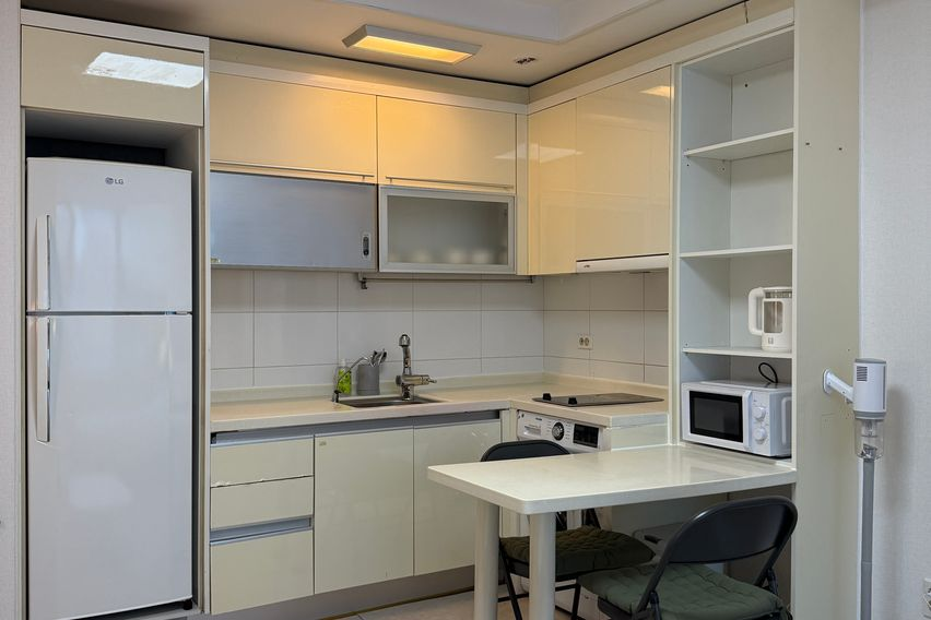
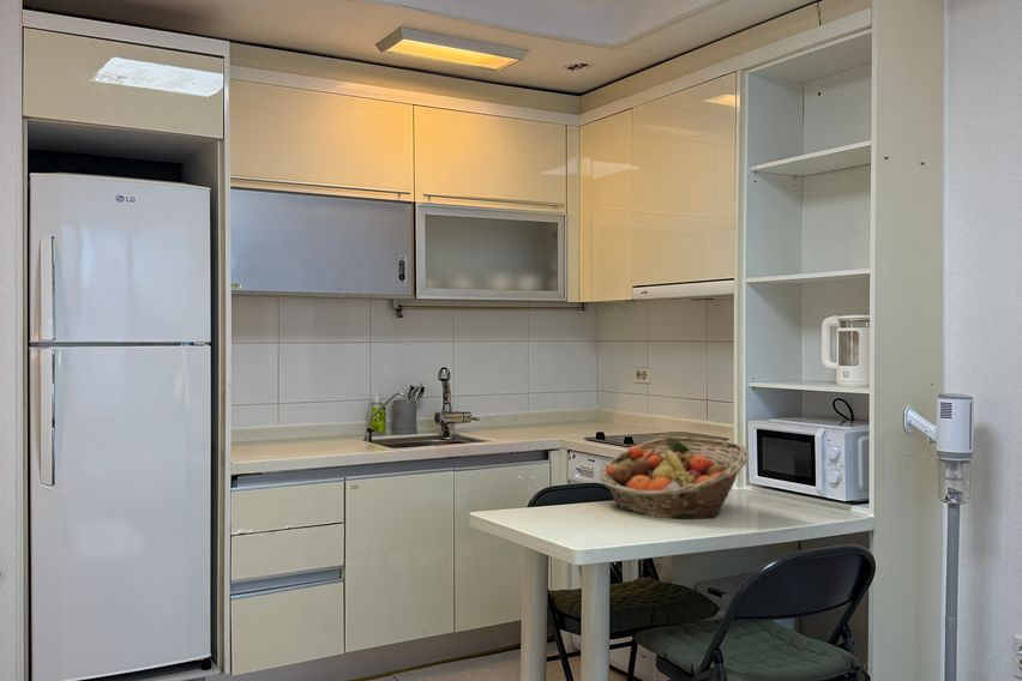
+ fruit basket (672, 475)
